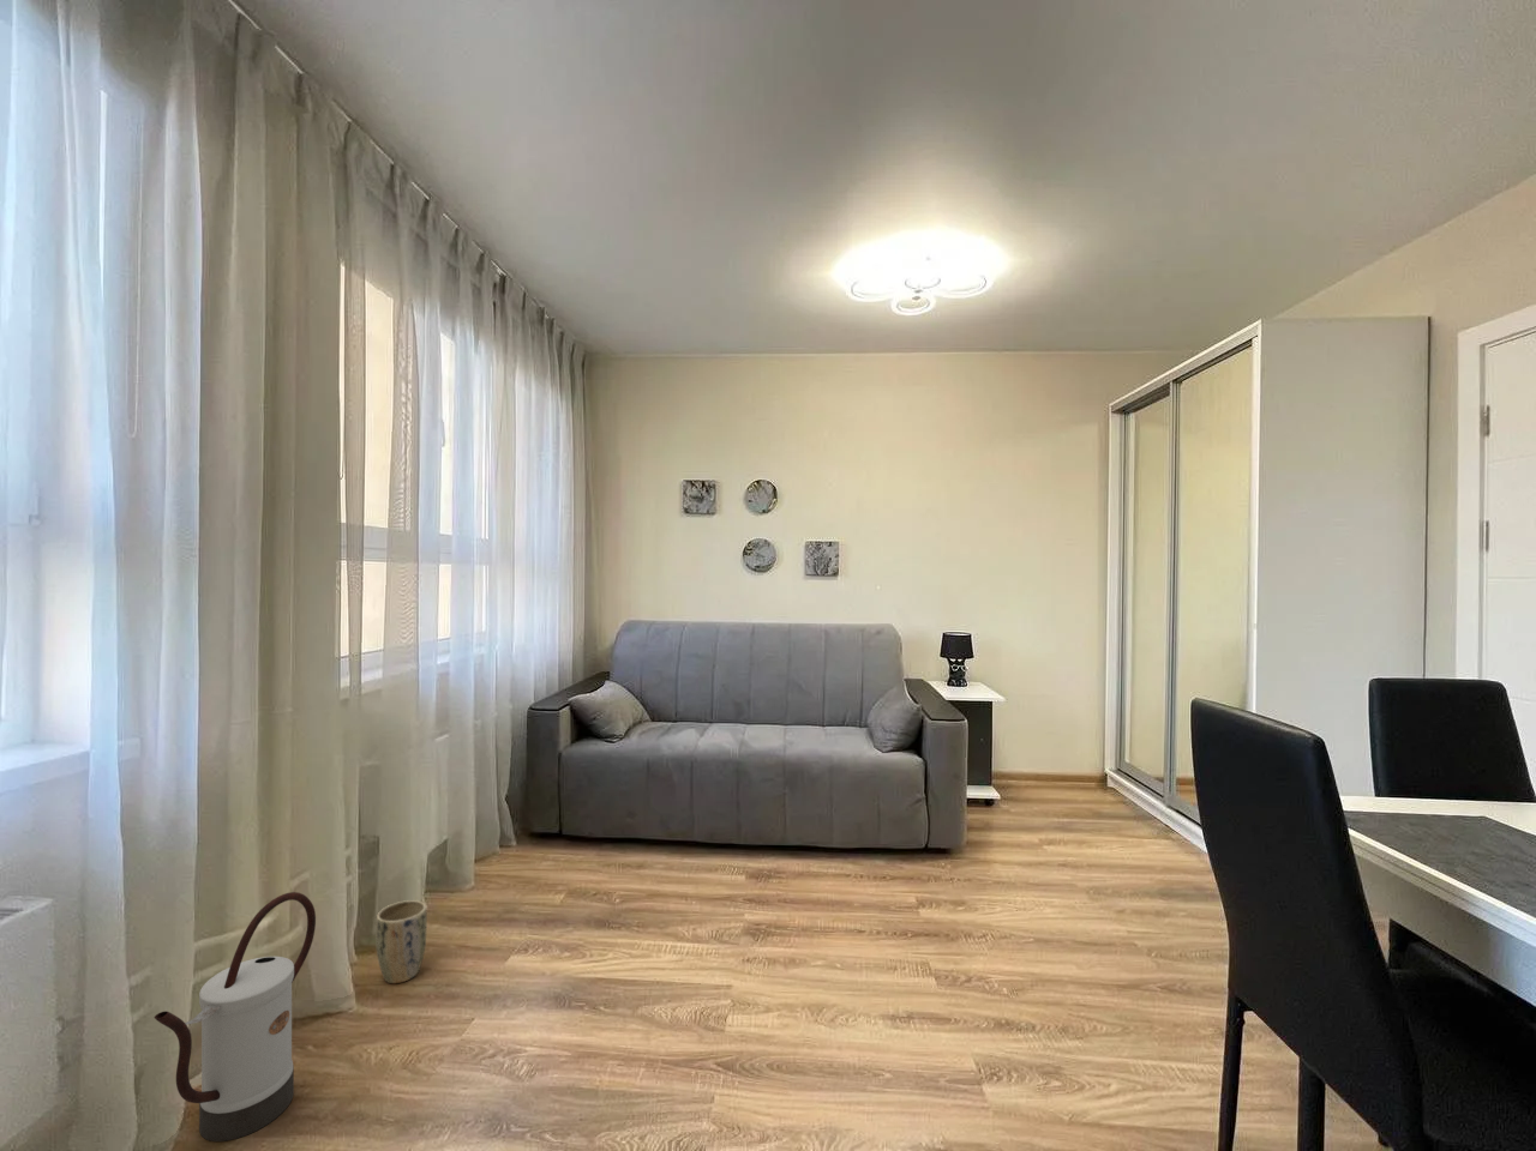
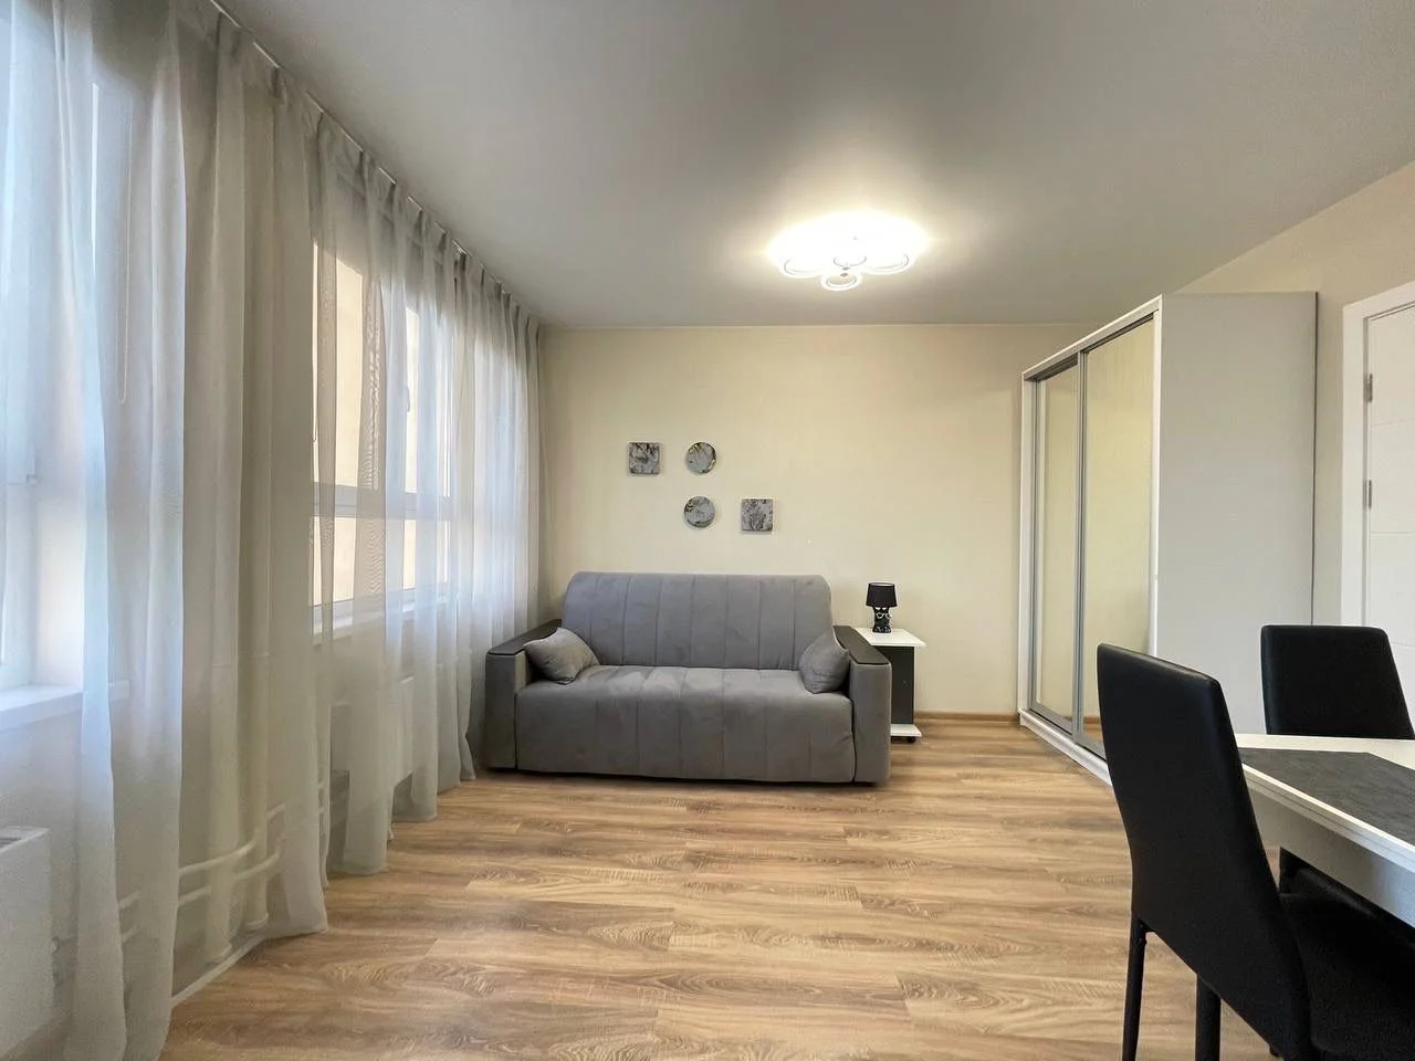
- plant pot (400, 942)
- watering can (244, 1014)
